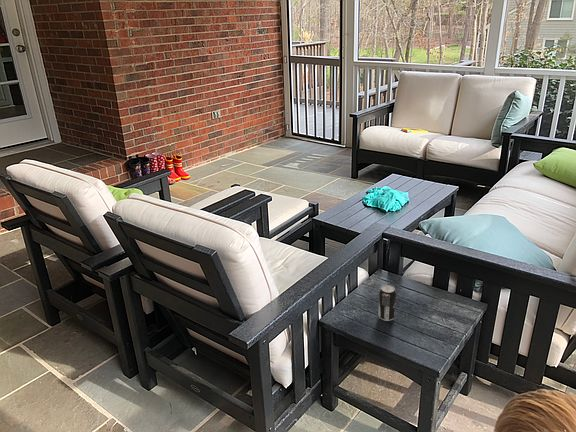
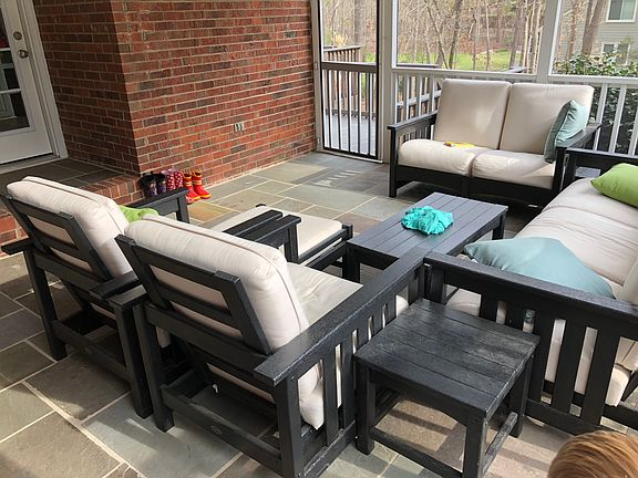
- beverage can (387, 303)
